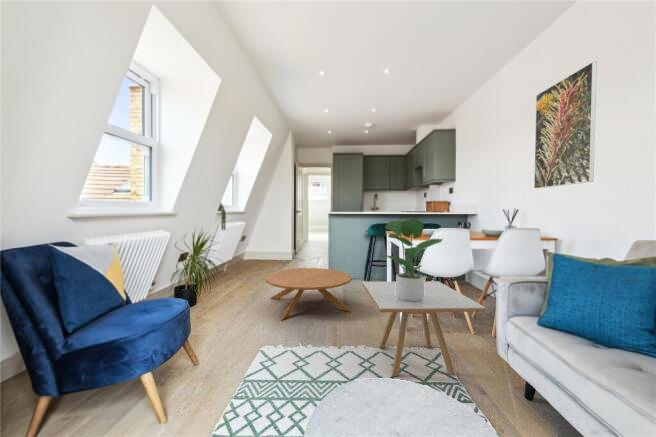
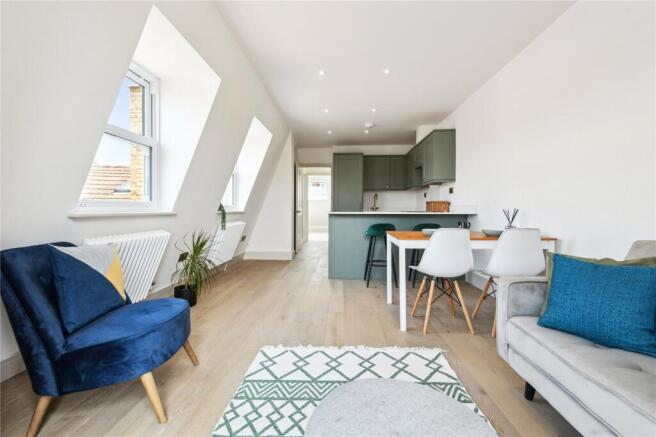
- potted plant (412, 257)
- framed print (561, 133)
- coffee table (308, 289)
- side table (406, 325)
